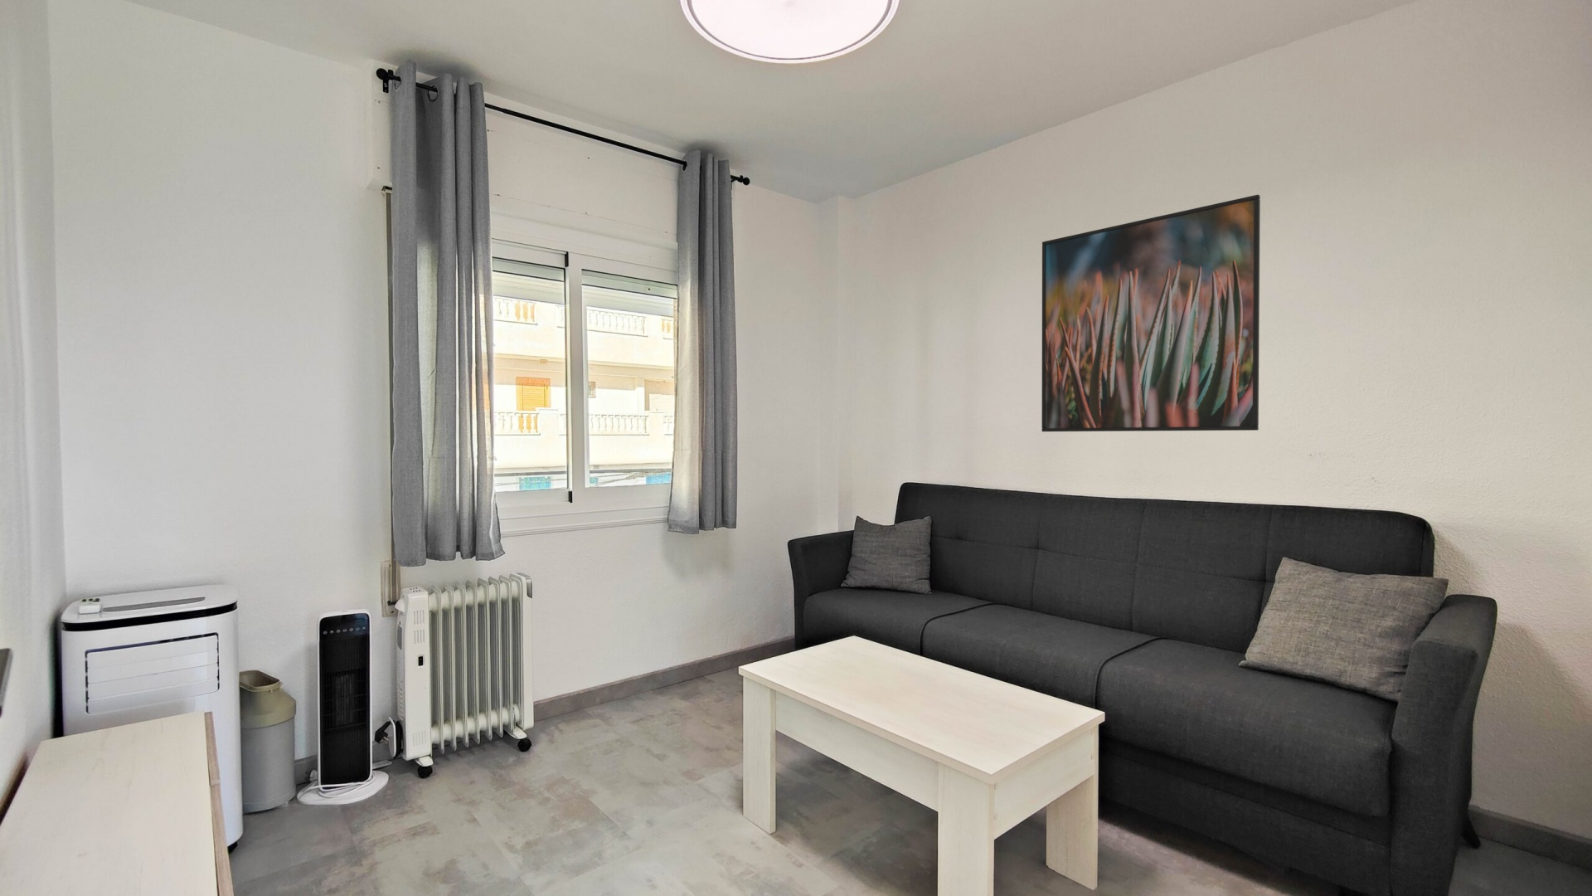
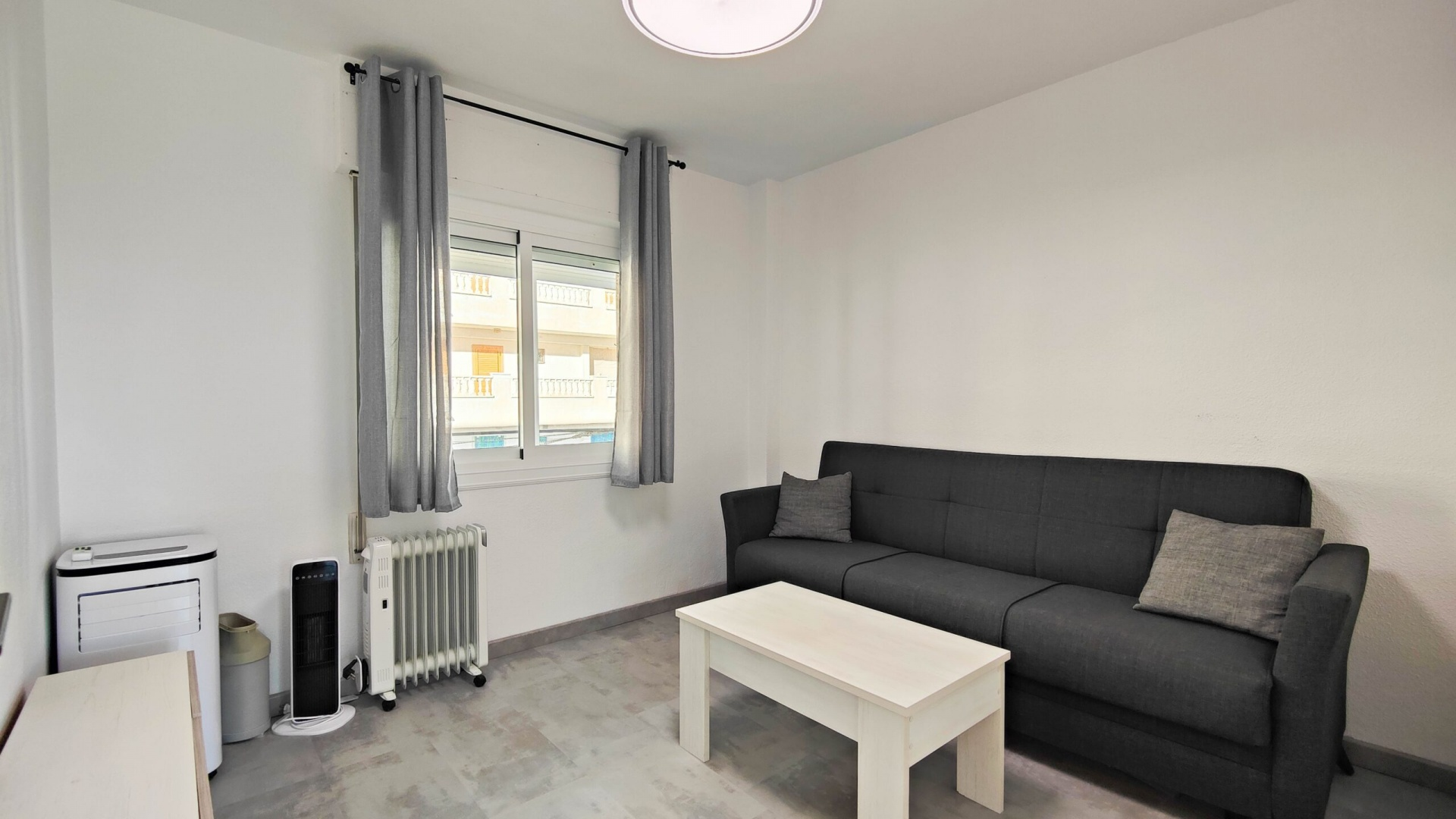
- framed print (1138, 326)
